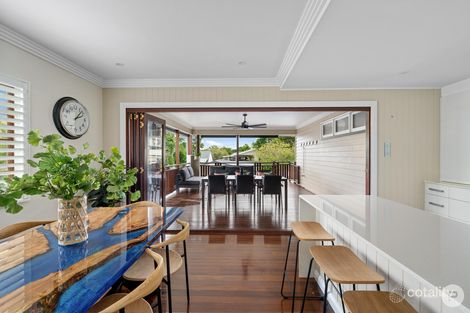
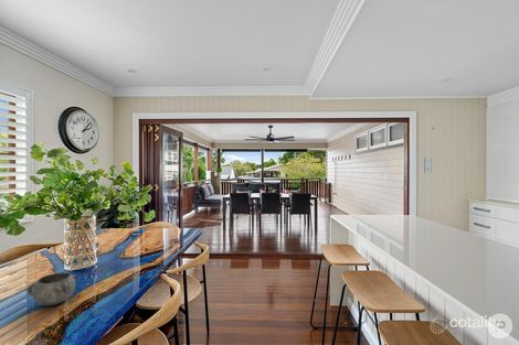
+ decorative bowl (57, 289)
